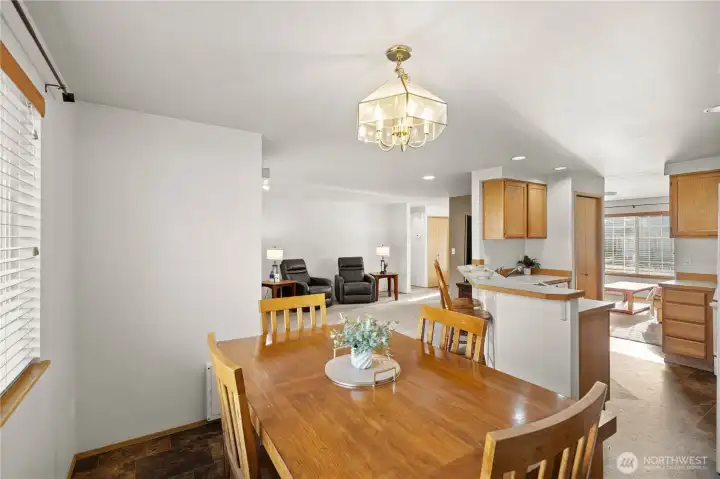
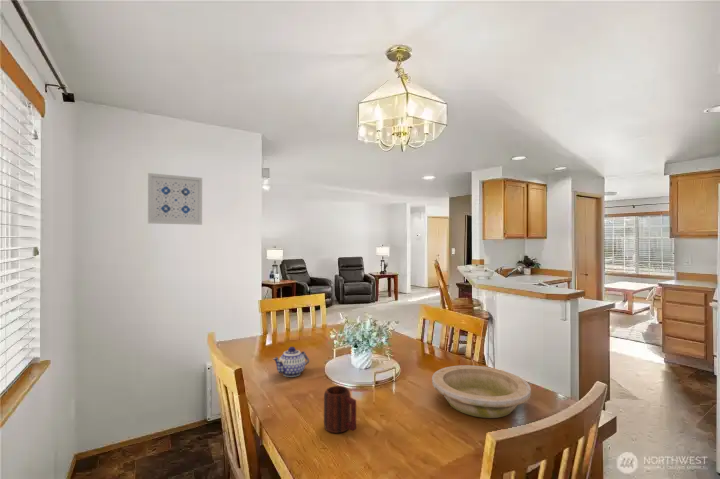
+ bowl (479, 392)
+ teapot (291, 360)
+ wall art (175, 199)
+ mug (340, 410)
